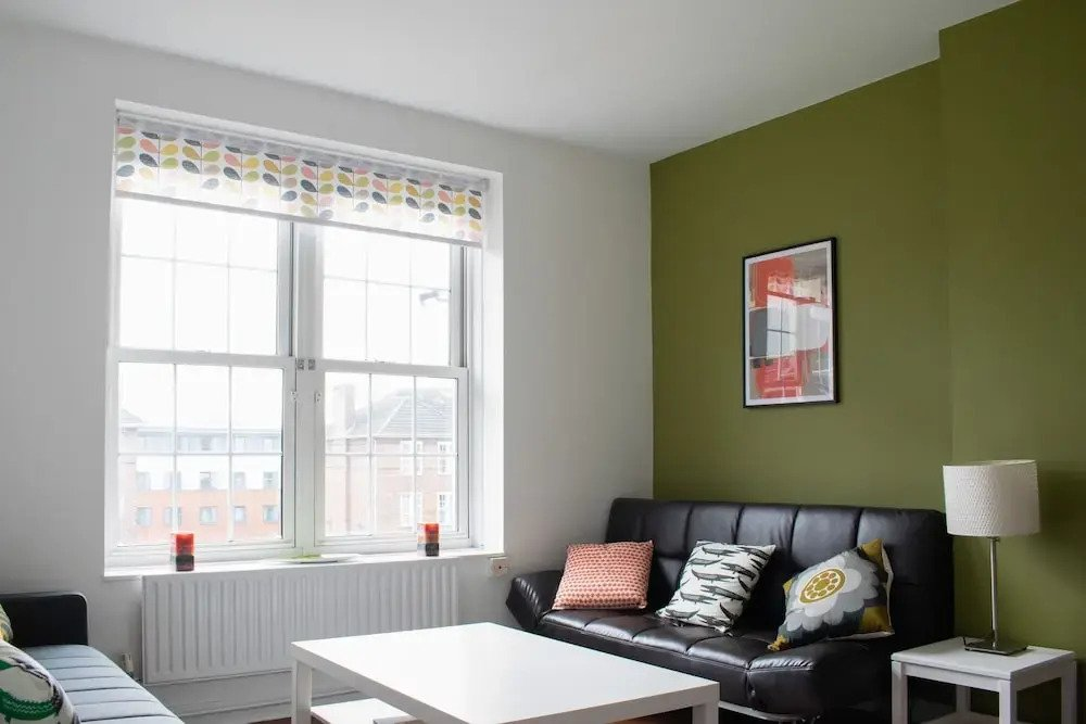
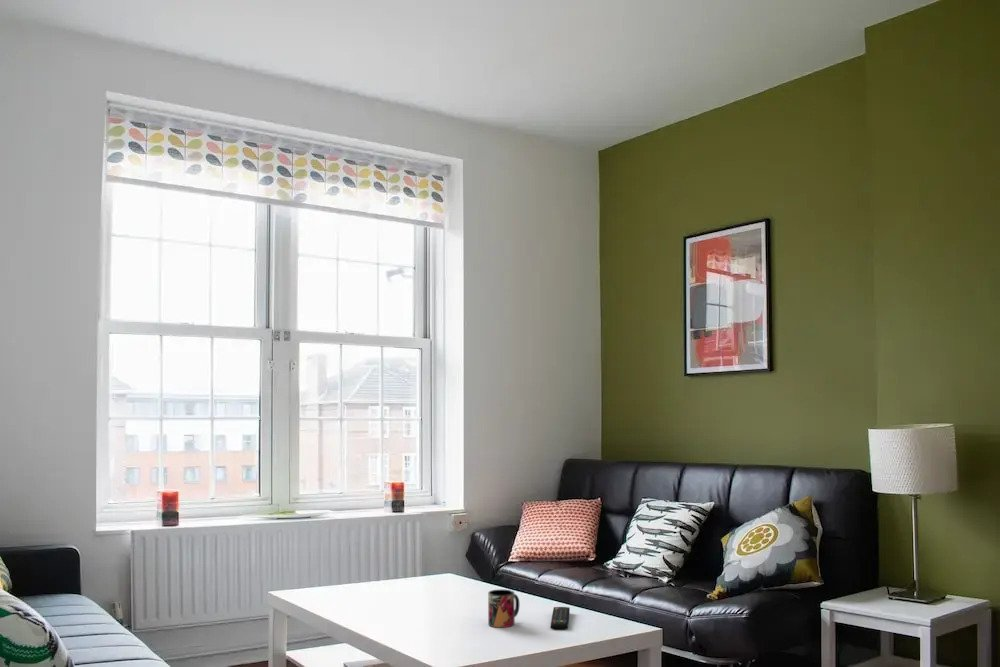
+ remote control (560, 618)
+ mug (505, 607)
